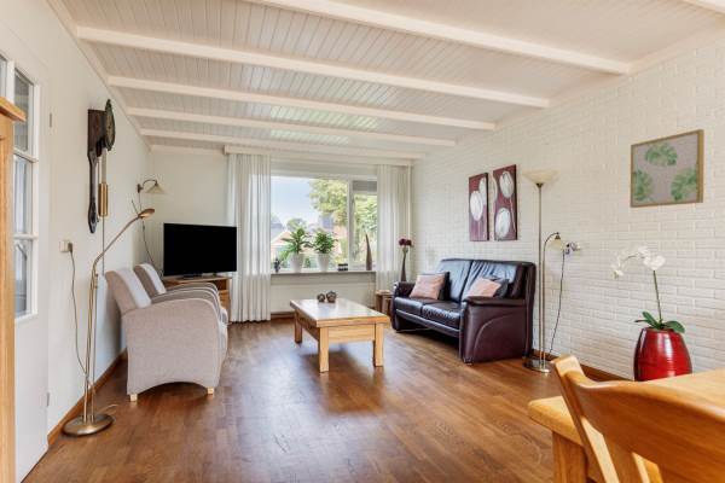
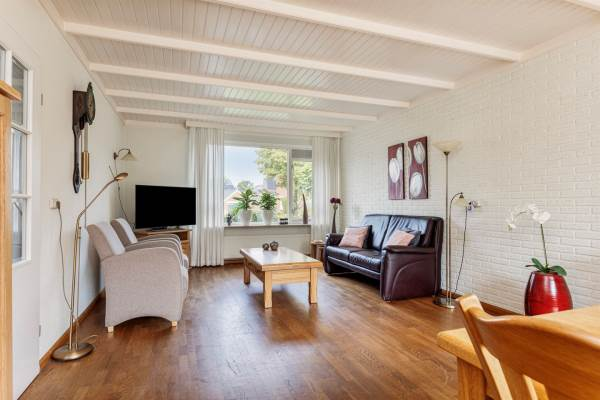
- wall art (663, 171)
